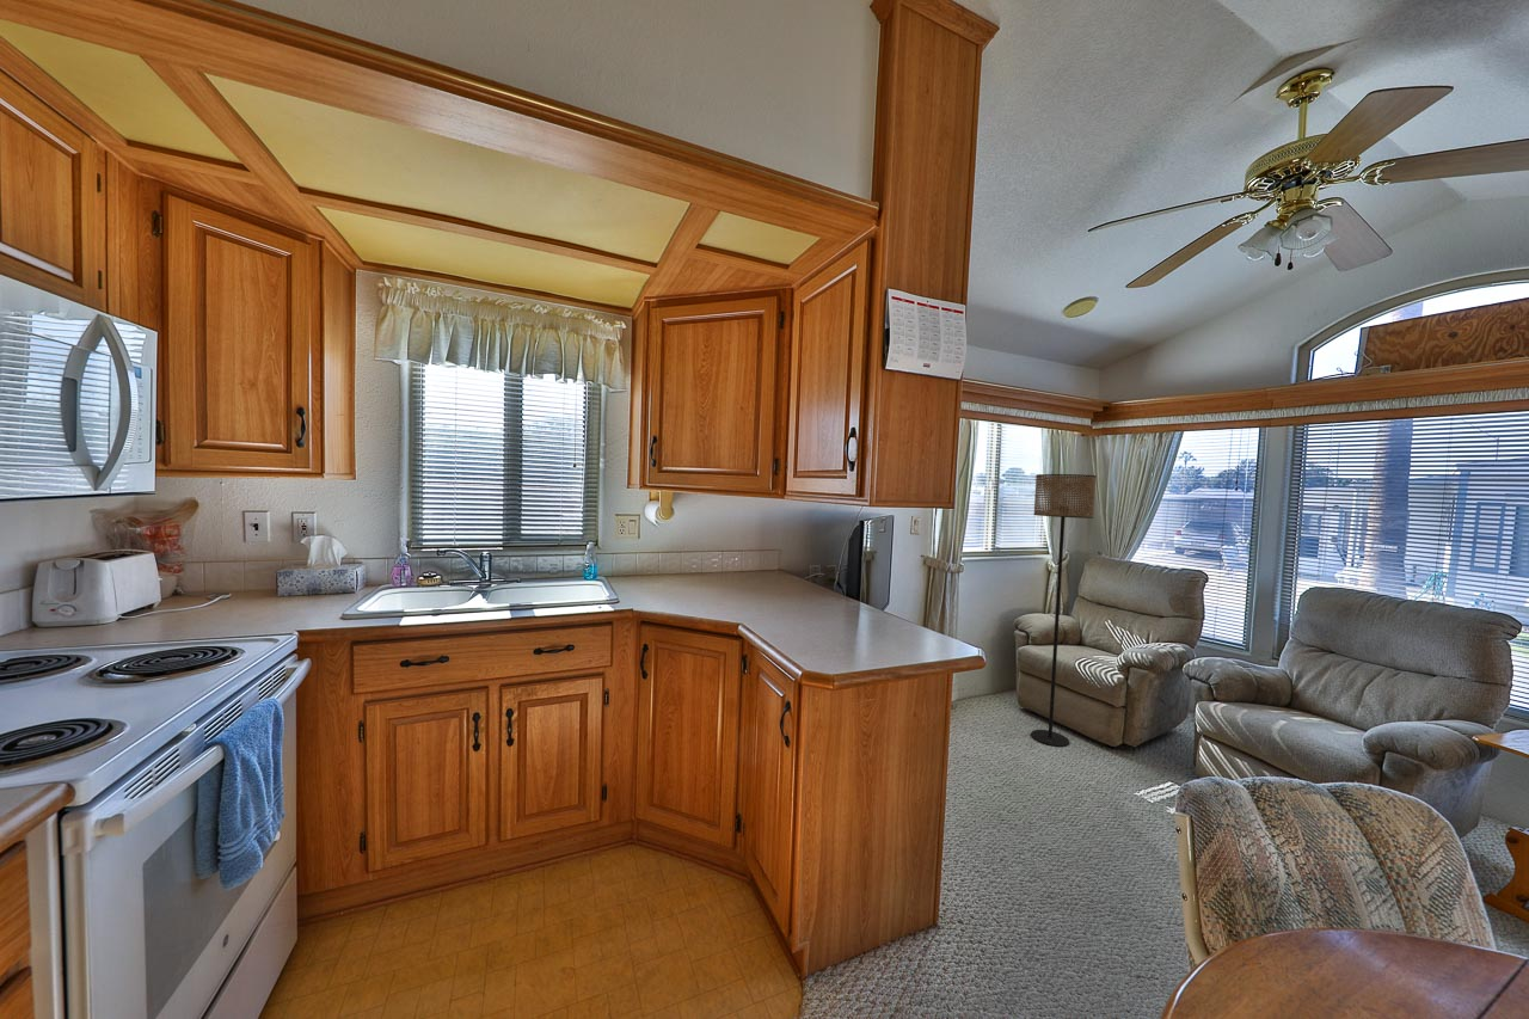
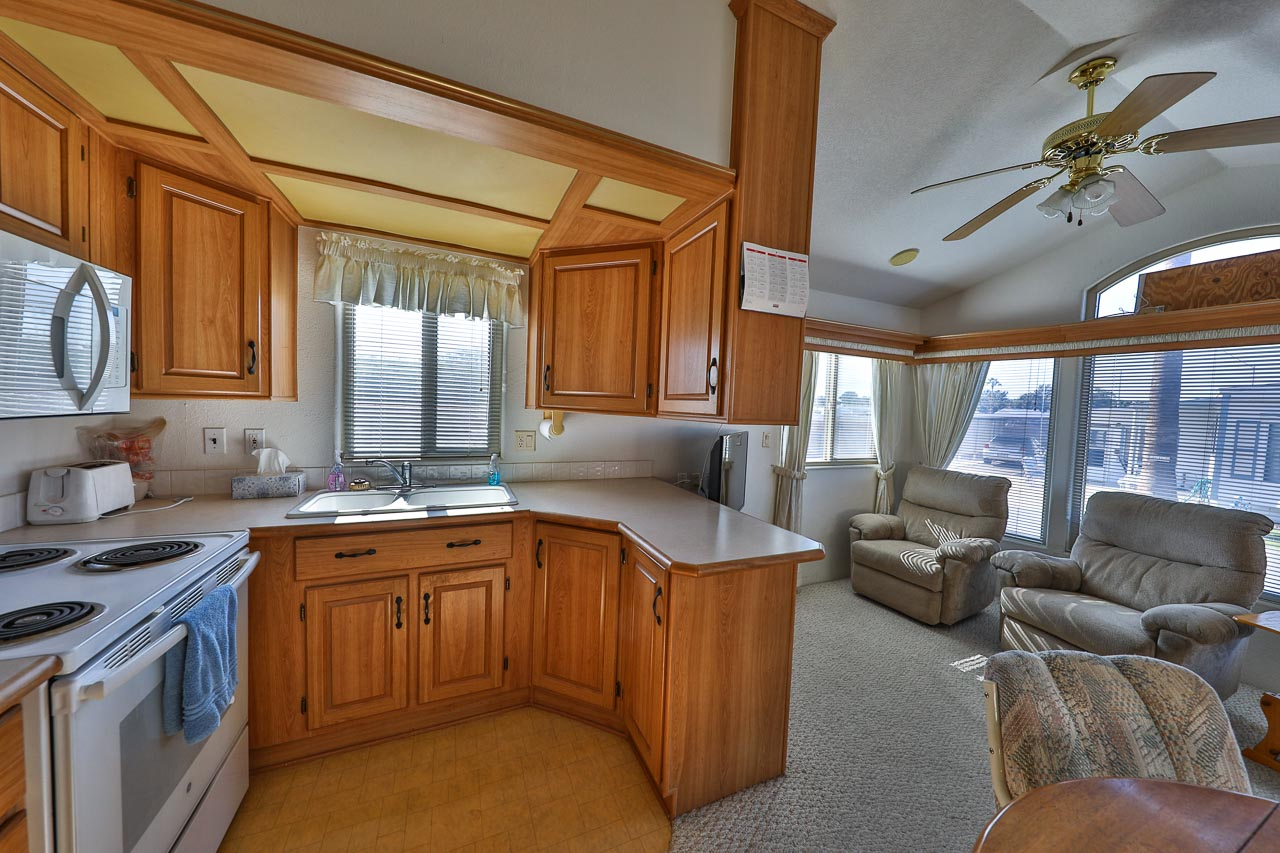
- floor lamp (1057, 608)
